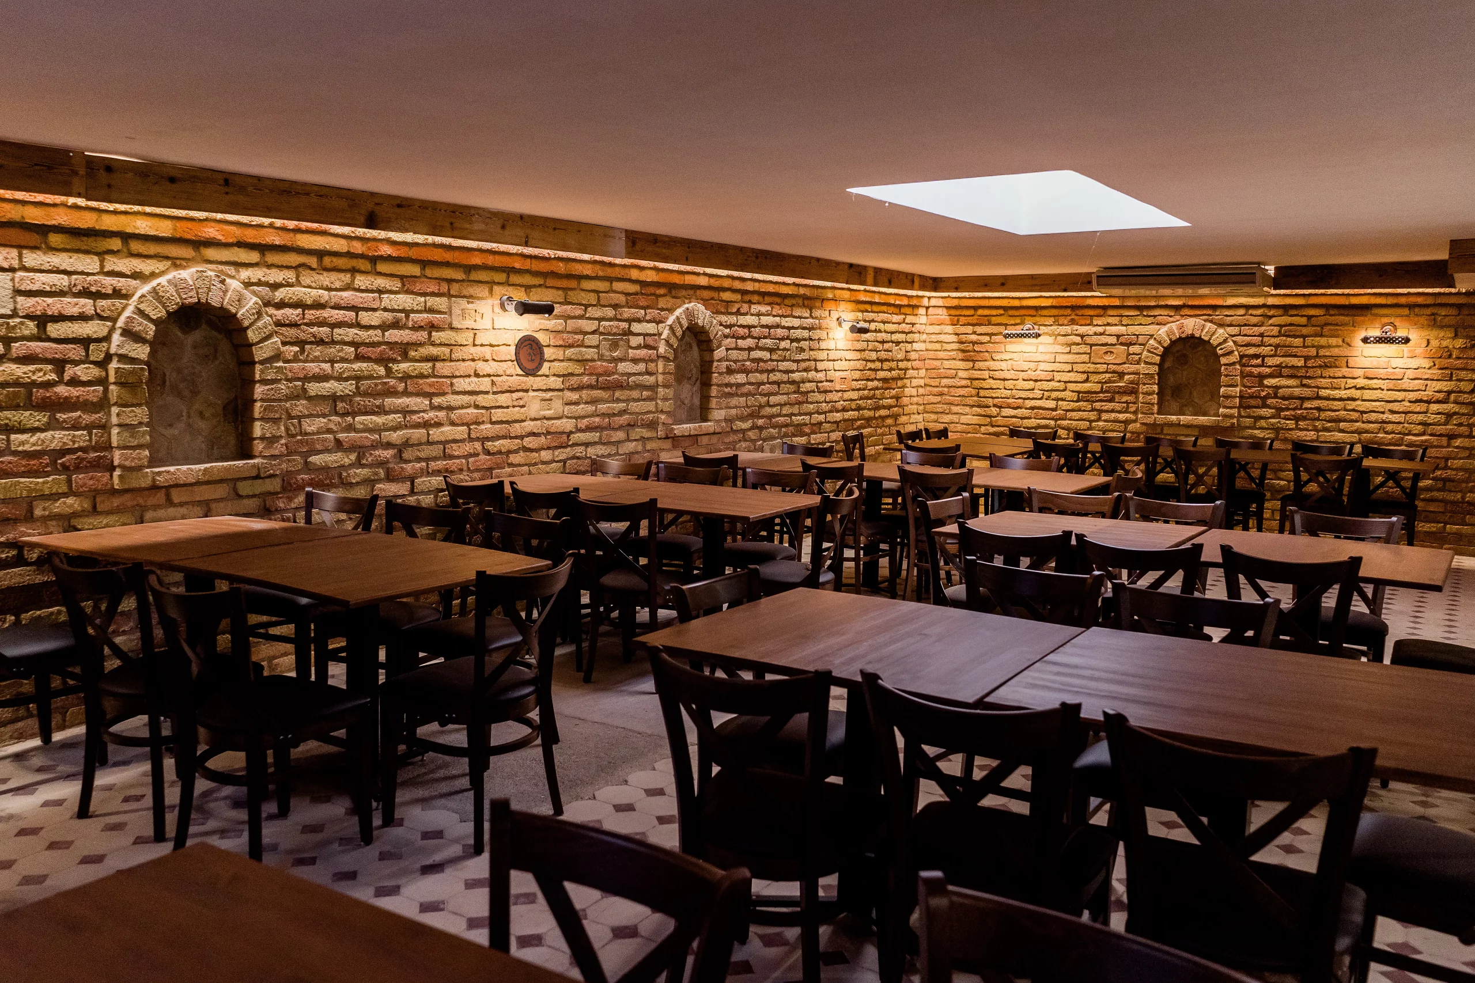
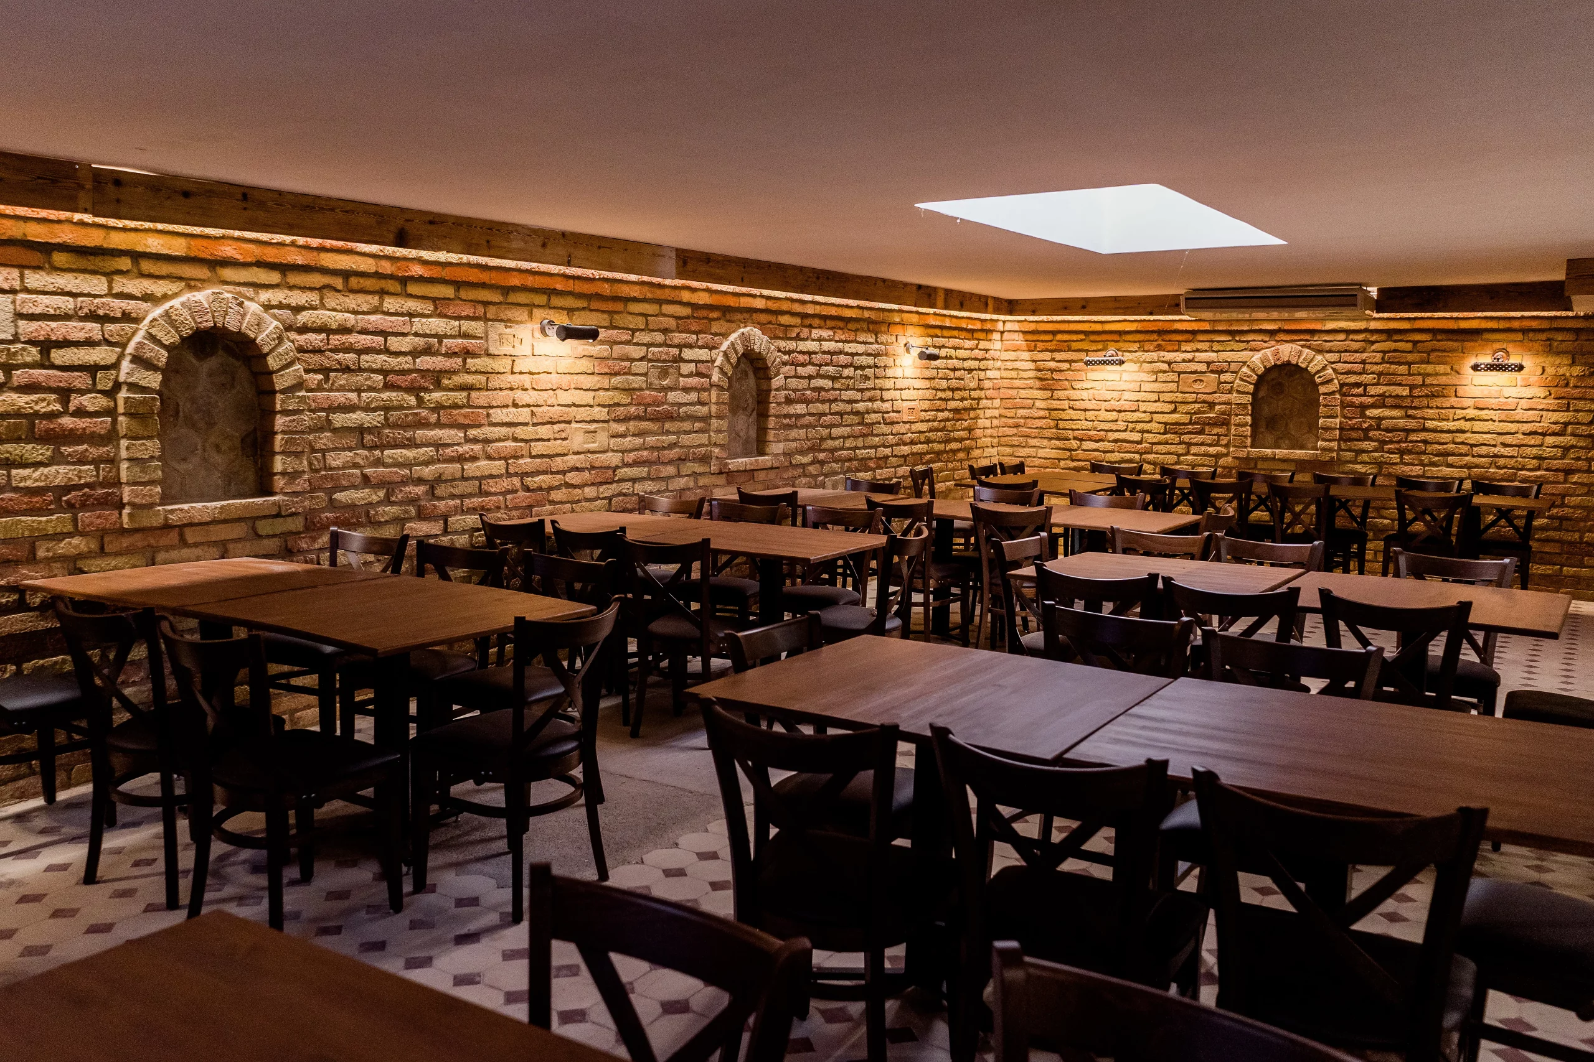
- decorative plate (529, 354)
